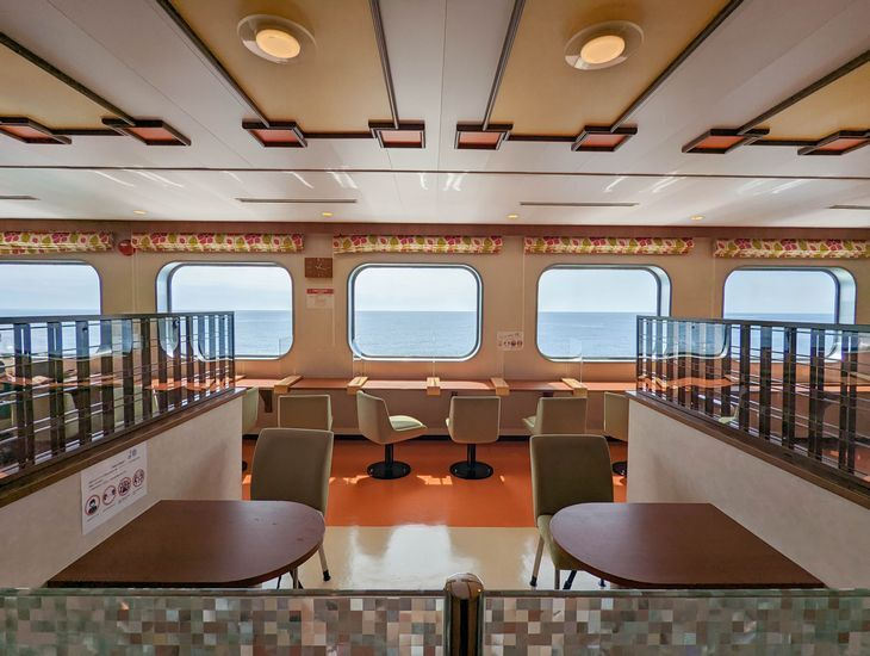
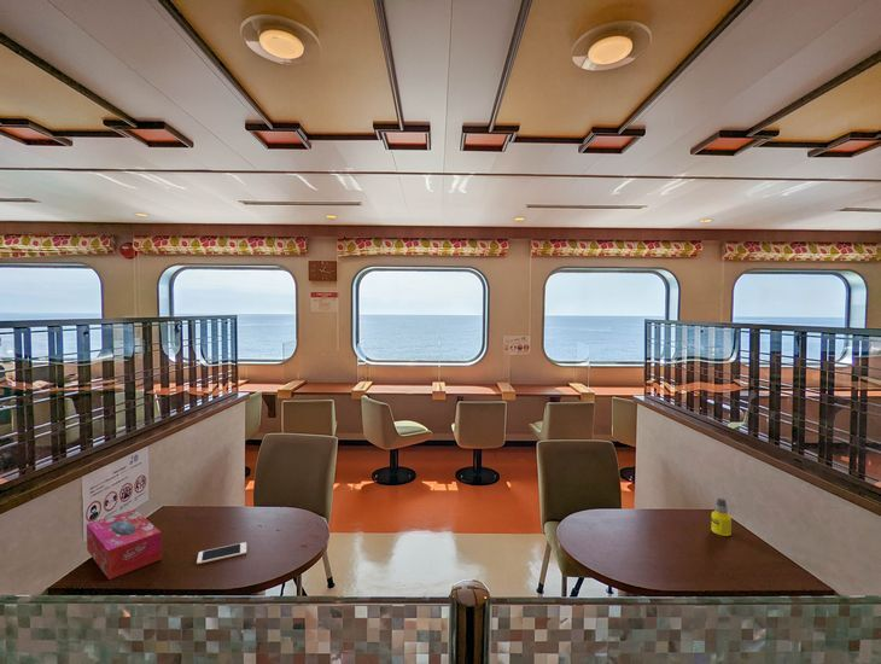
+ bottle (720, 516)
+ cell phone (222, 552)
+ tissue box (123, 541)
